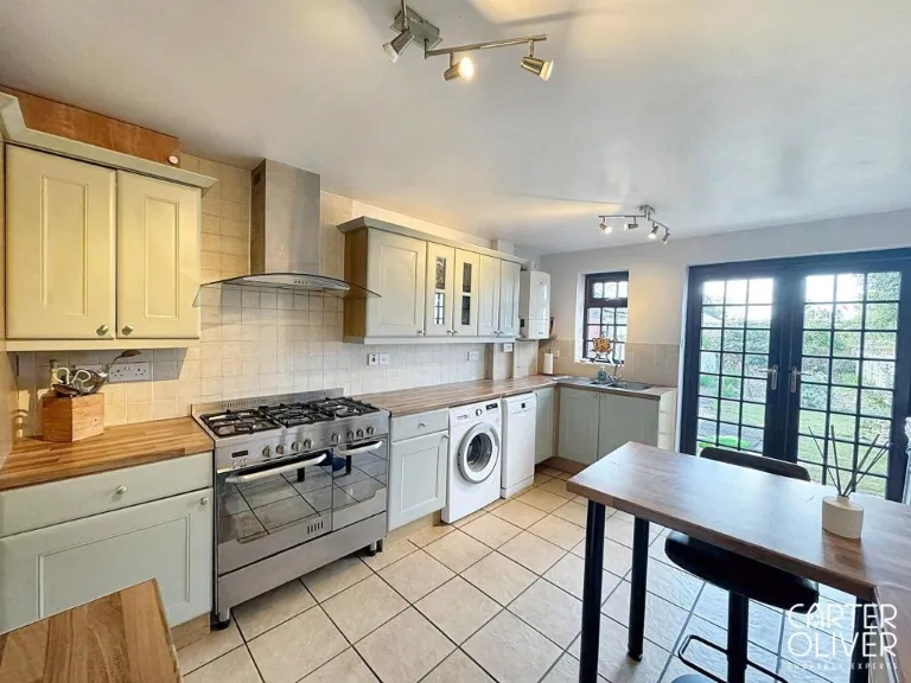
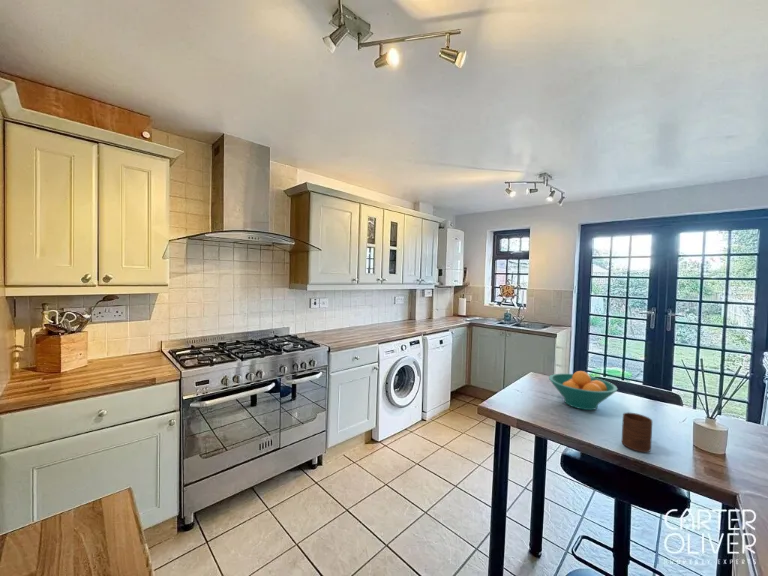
+ cup (635, 430)
+ fruit bowl (581, 388)
